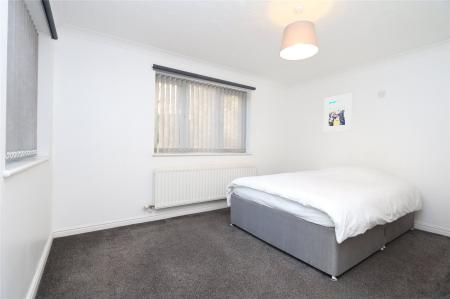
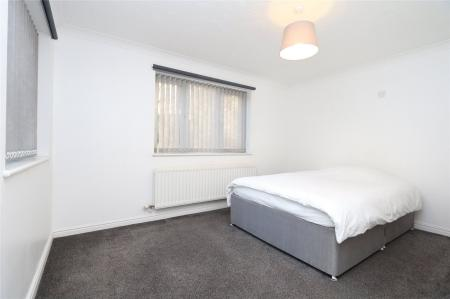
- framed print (336, 113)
